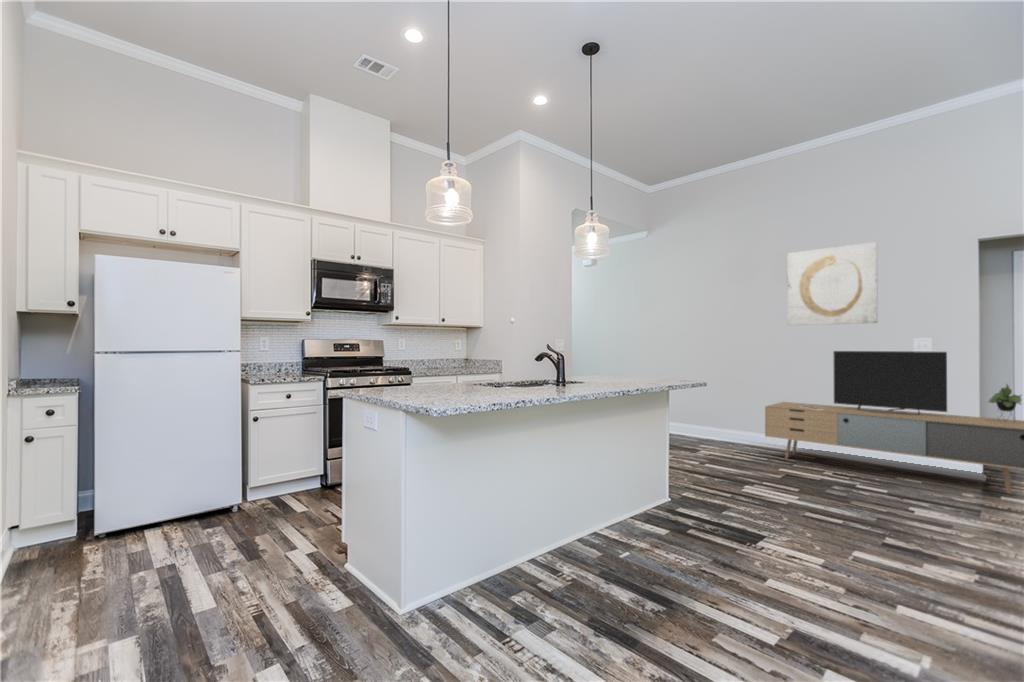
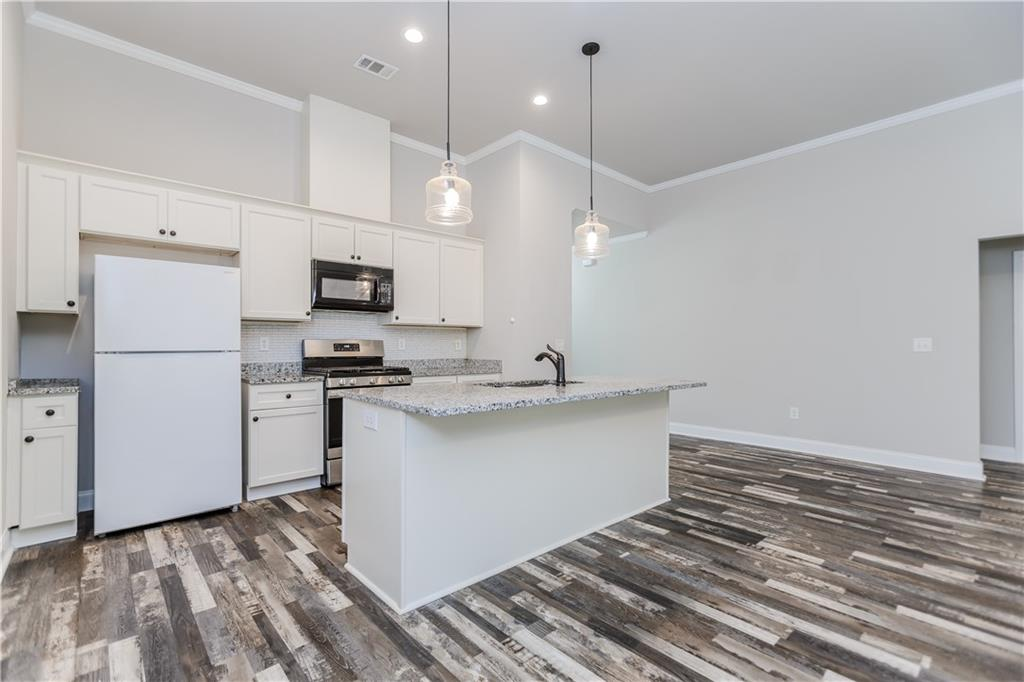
- wall art (829, 286)
- media console (885, 411)
